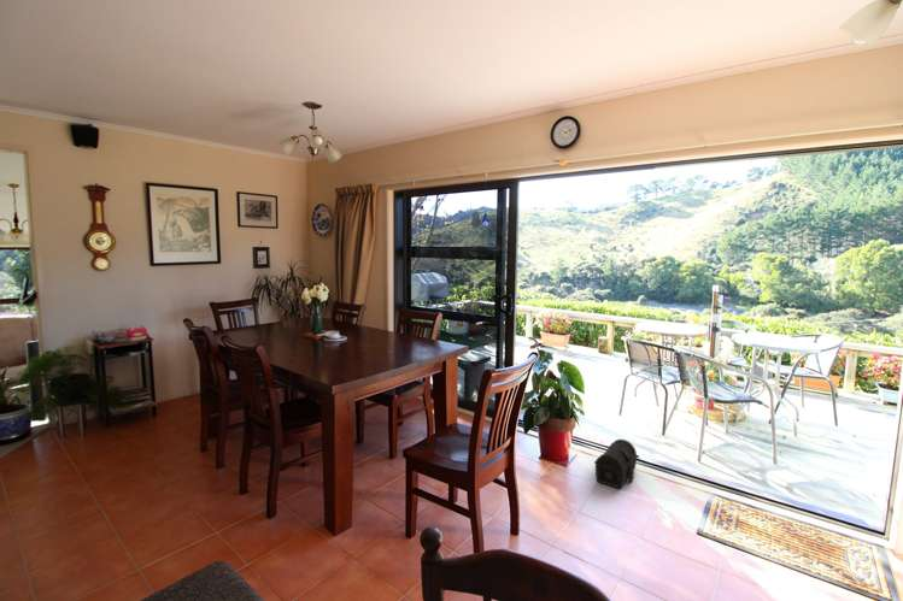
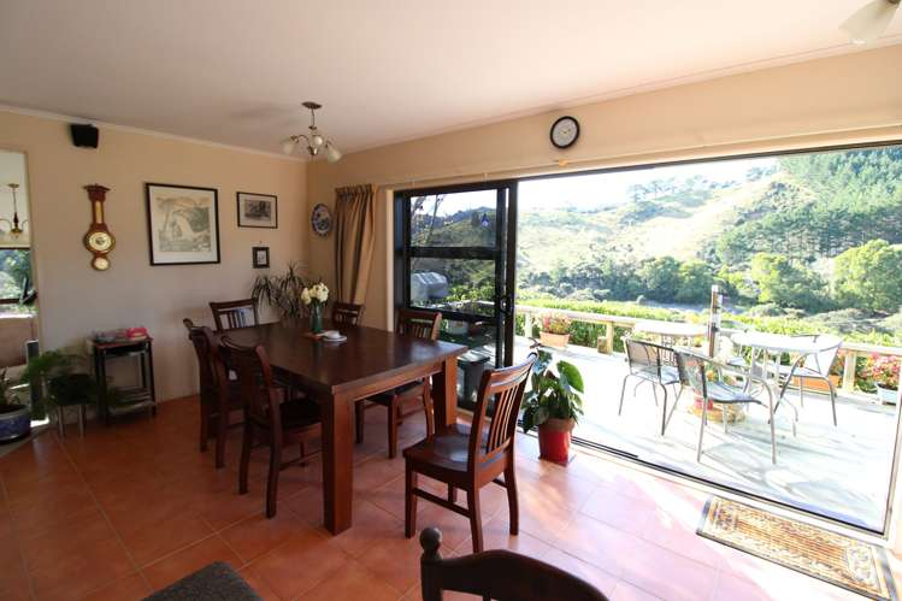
- treasure chest (617, 461)
